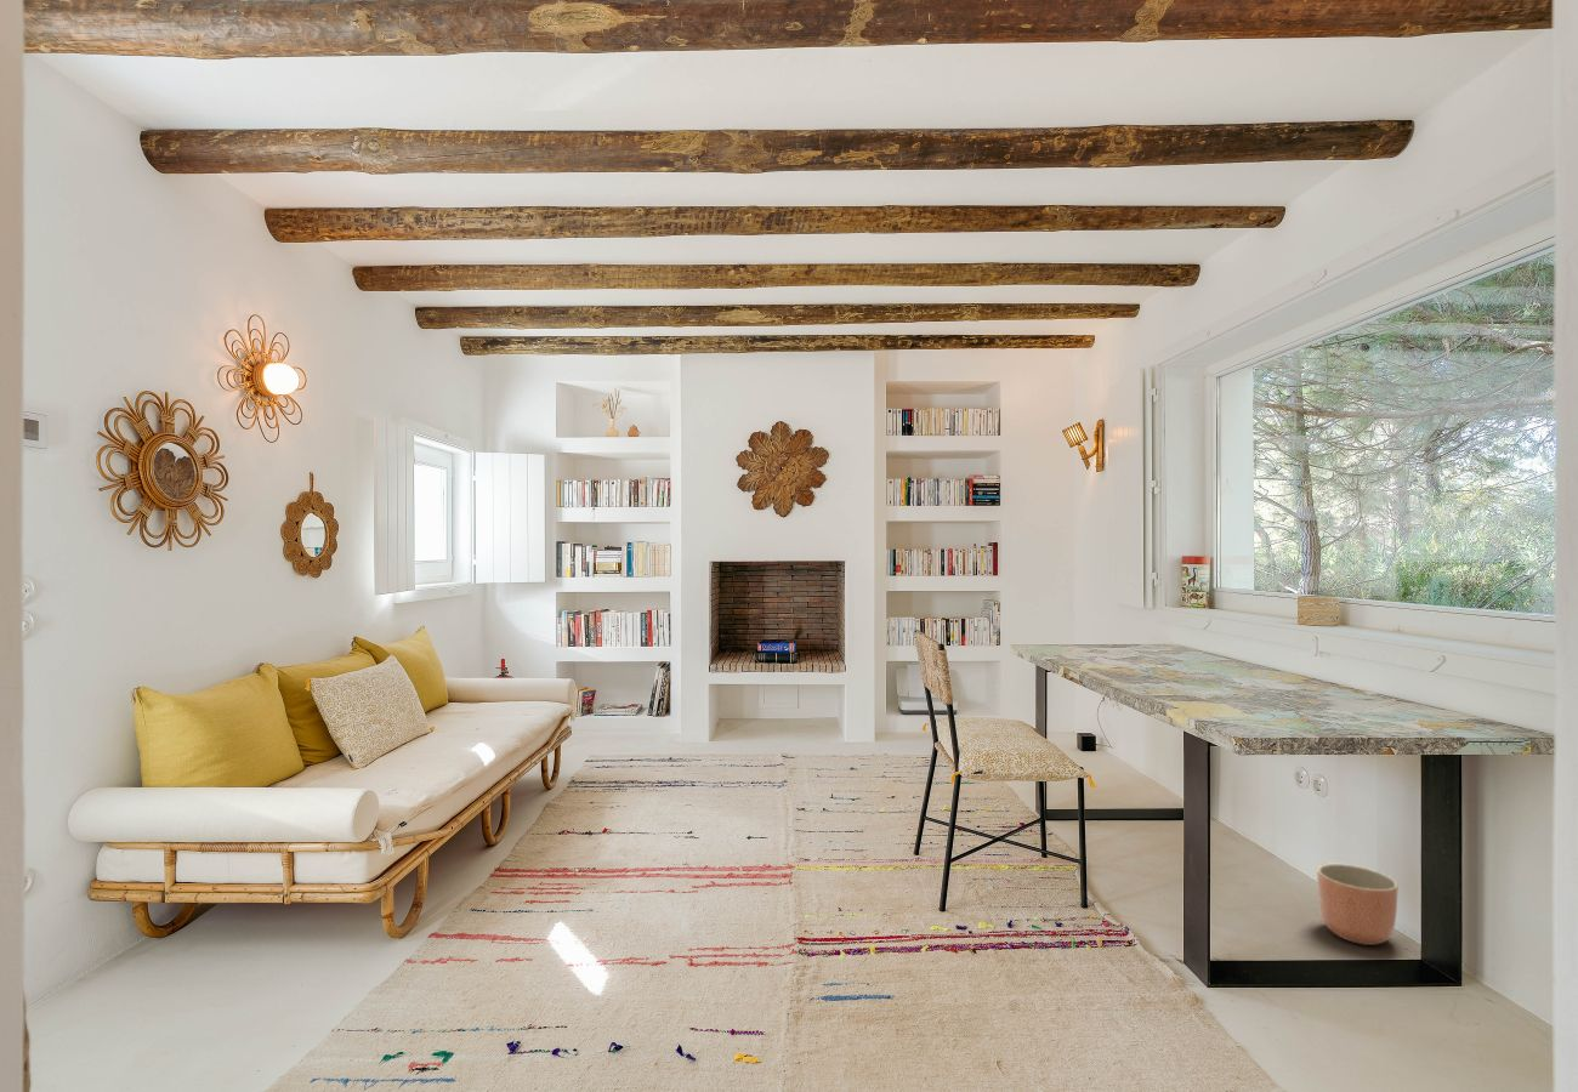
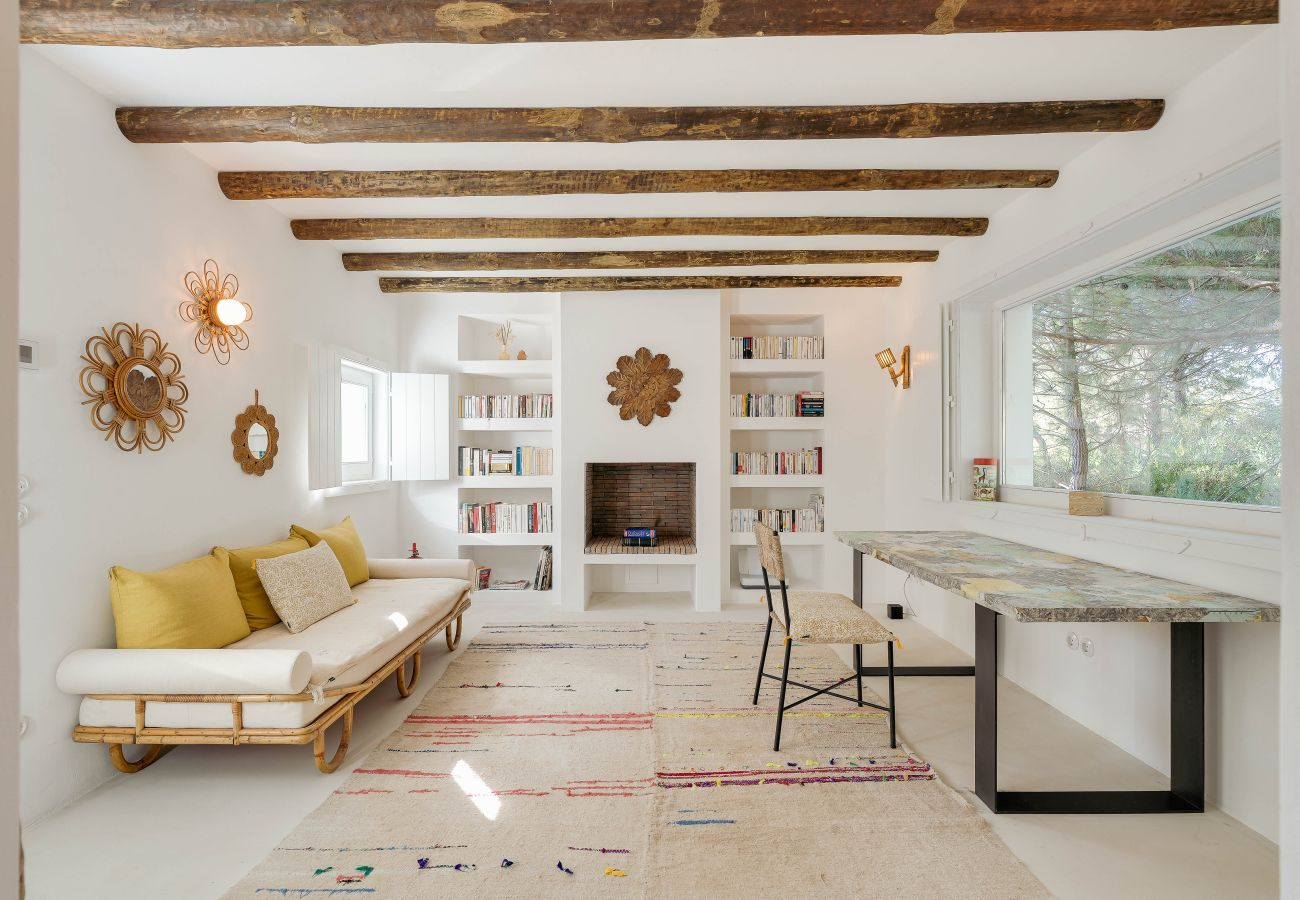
- planter (1356, 905)
